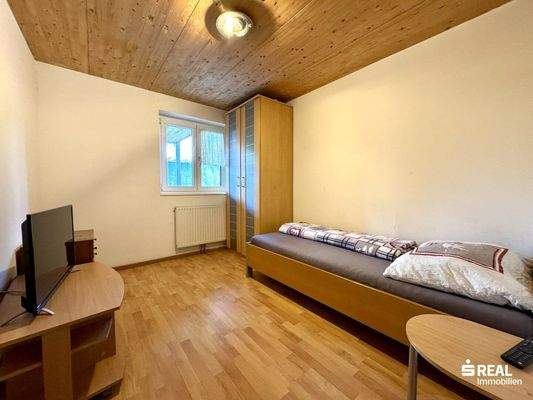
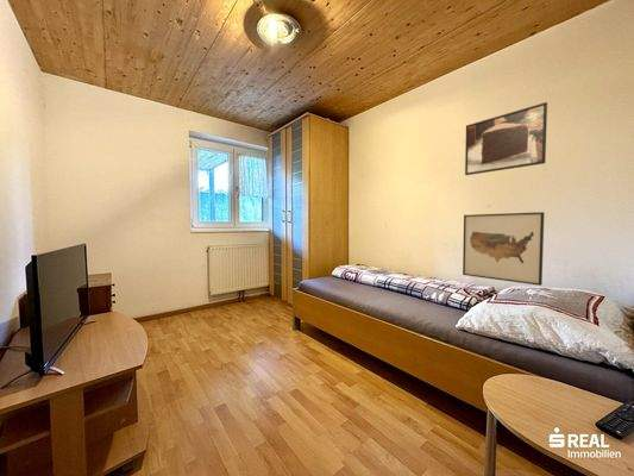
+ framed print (501, 142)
+ wall art (498, 246)
